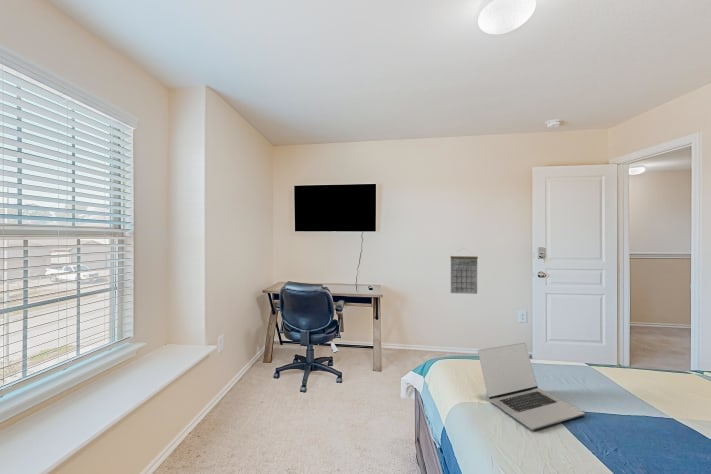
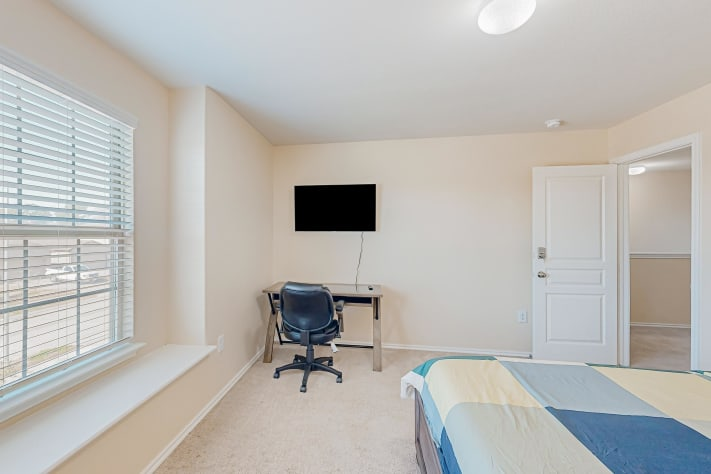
- calendar (463, 270)
- laptop (527, 380)
